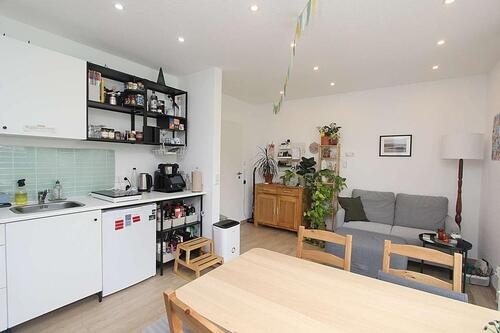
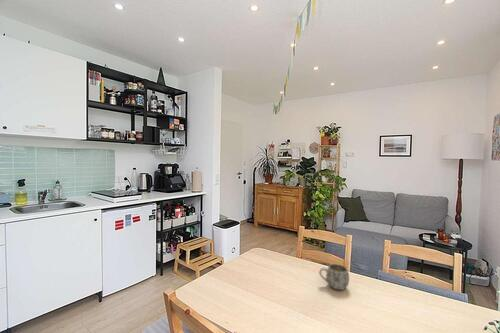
+ mug (333, 277)
